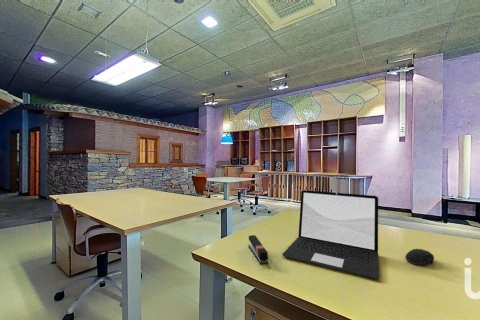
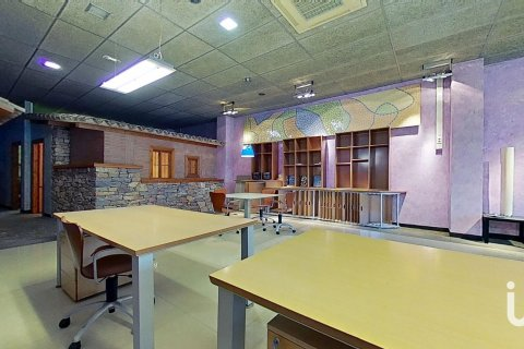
- stapler (257, 248)
- laptop (331, 225)
- computer mouse (419, 255)
